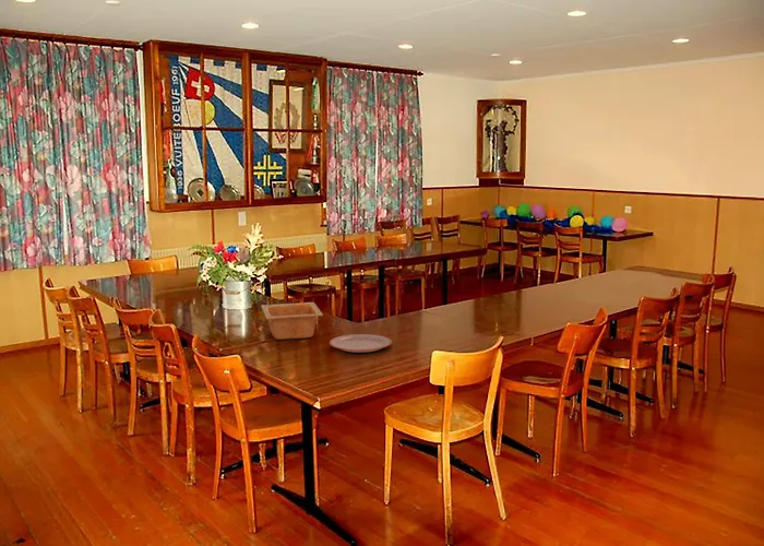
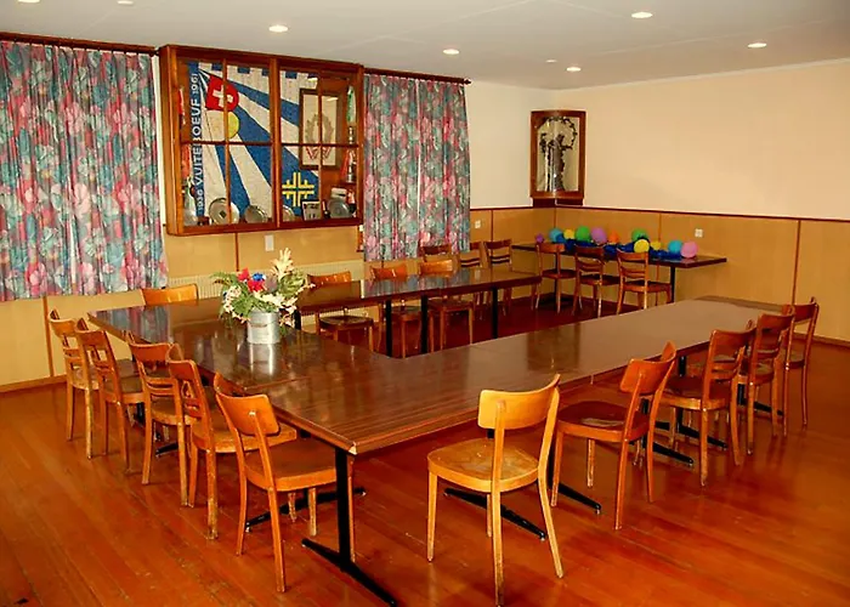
- plate (360, 344)
- serving bowl (291, 321)
